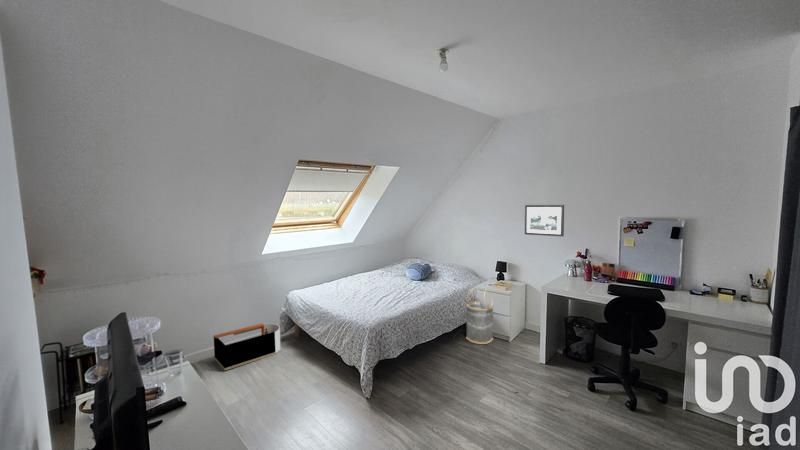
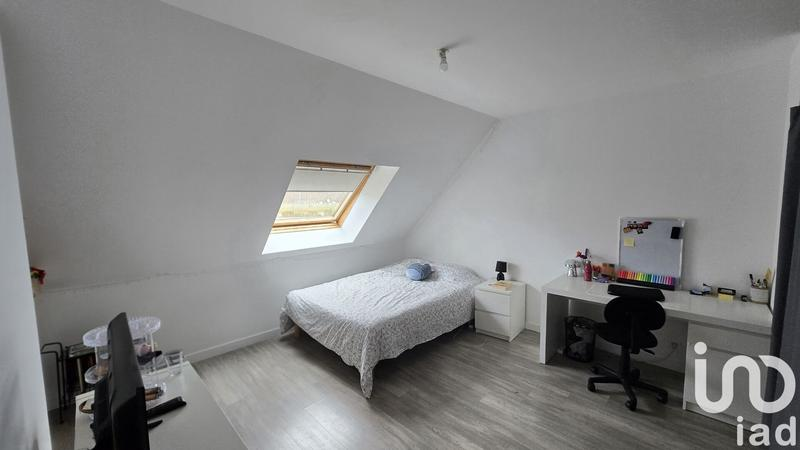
- storage bin (250, 343)
- basket (479, 314)
- picture frame (543, 220)
